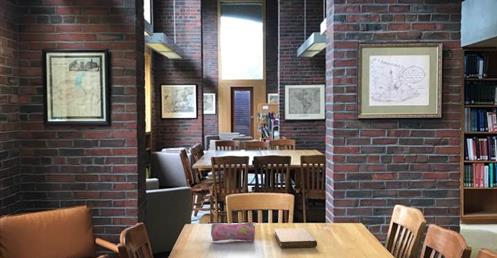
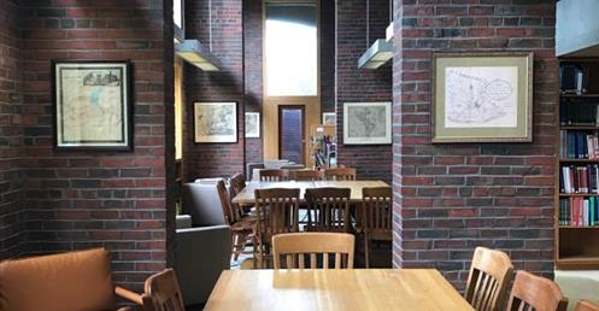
- pencil case (233, 231)
- notebook (294, 237)
